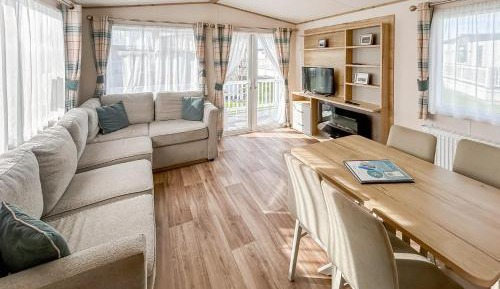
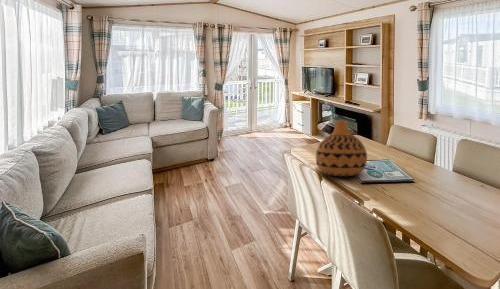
+ vase (341, 147)
